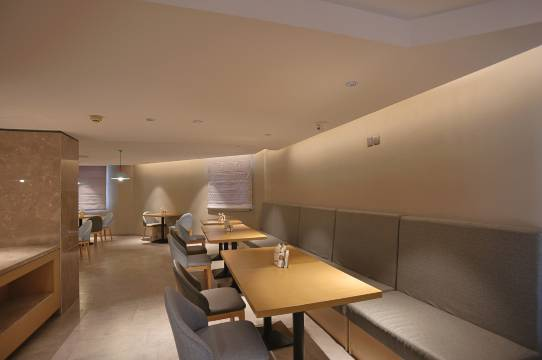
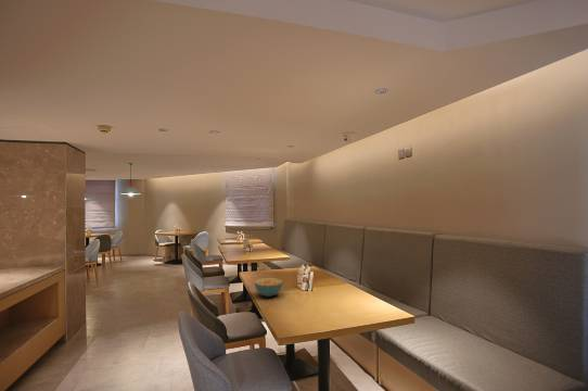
+ cereal bowl (268, 288)
